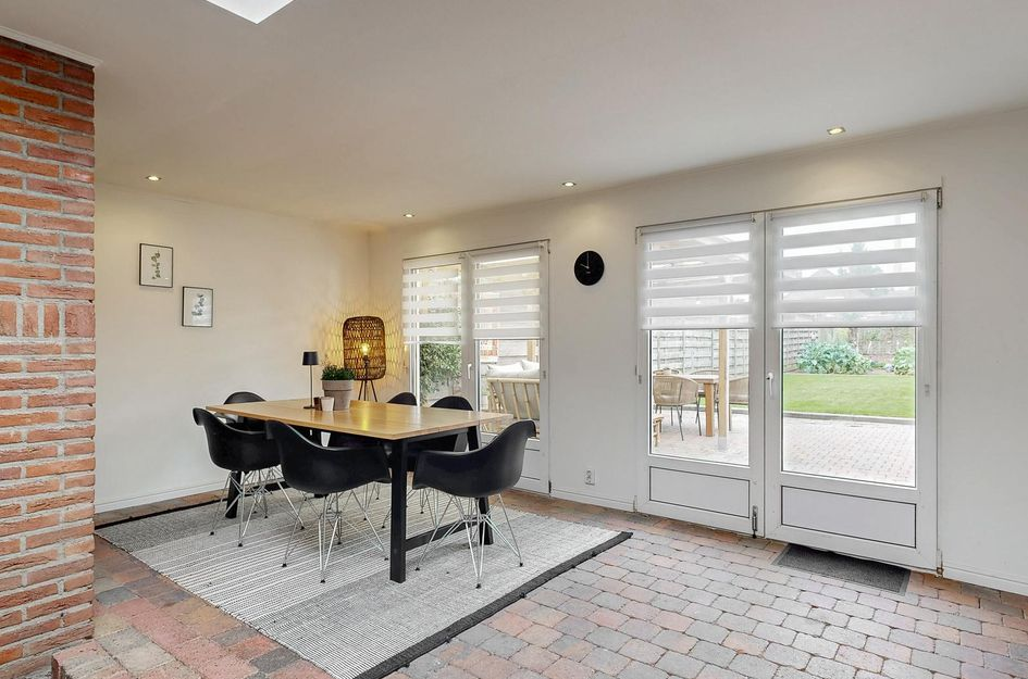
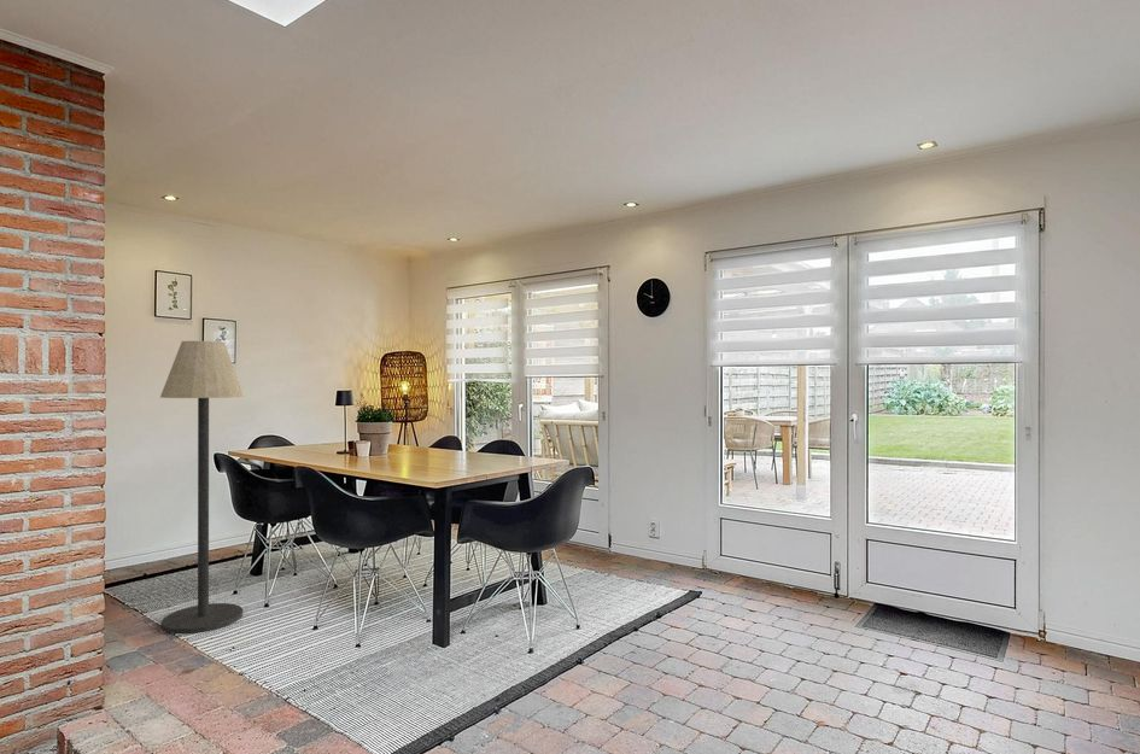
+ floor lamp (203, 480)
